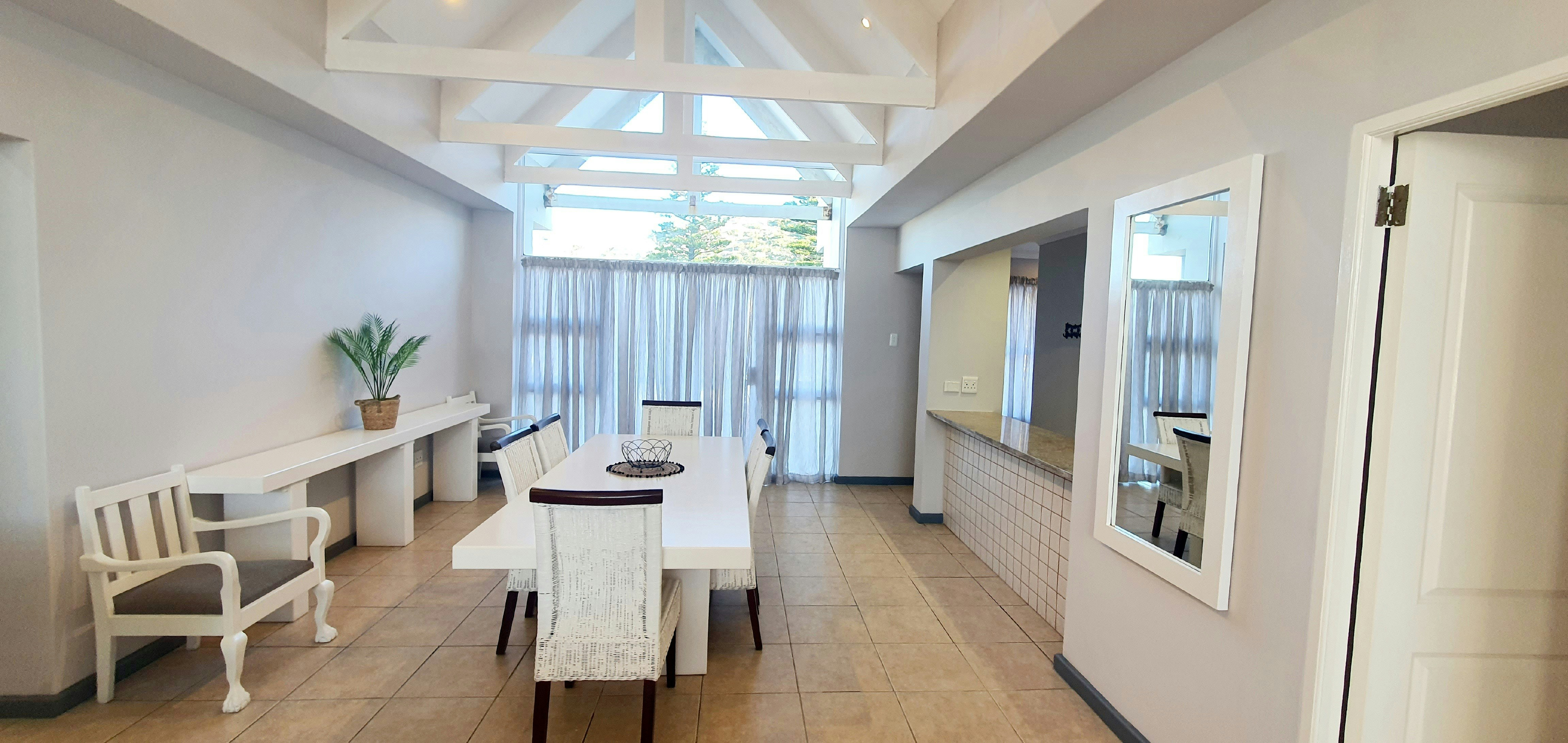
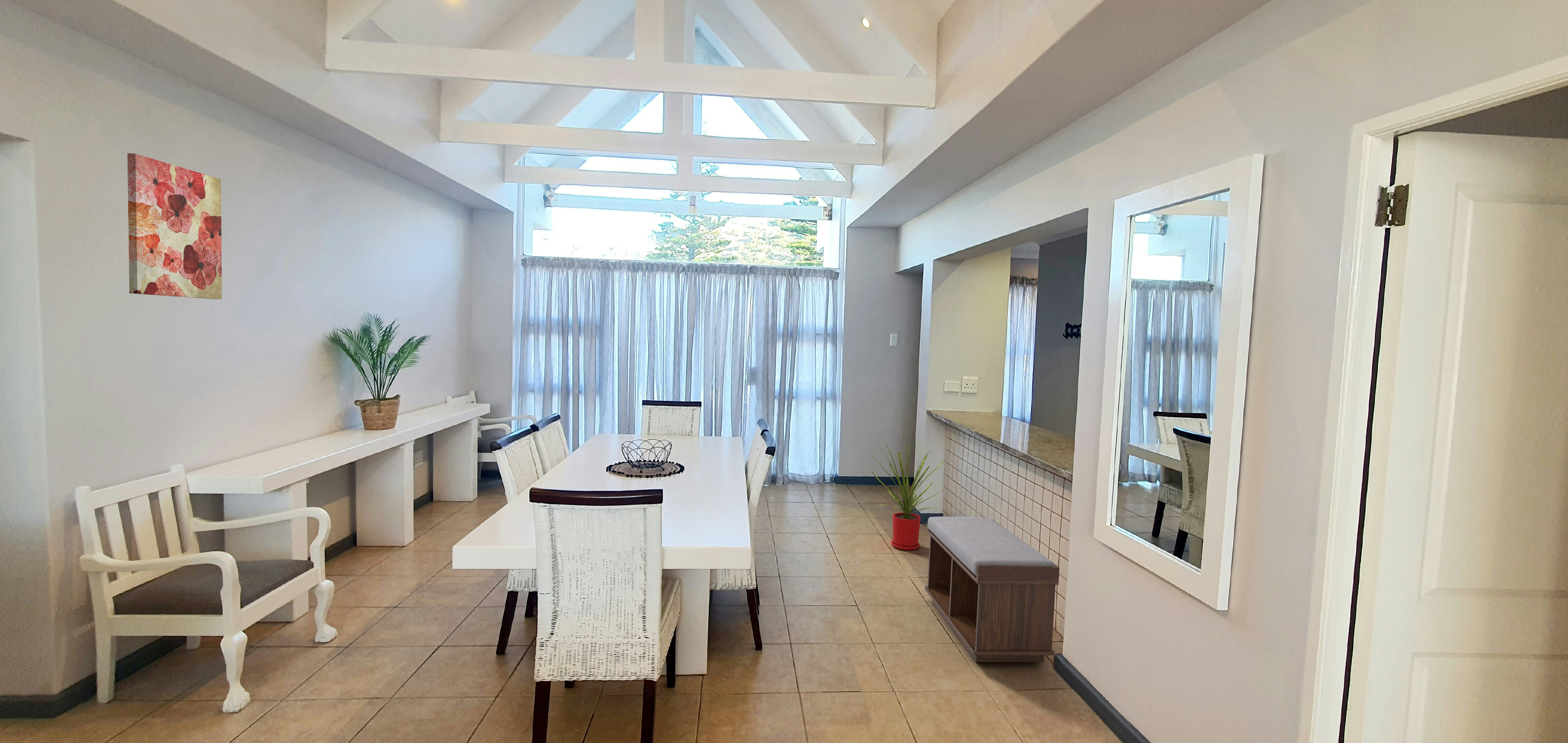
+ wall art (178, 232)
+ bench (983, 582)
+ house plant (909, 497)
